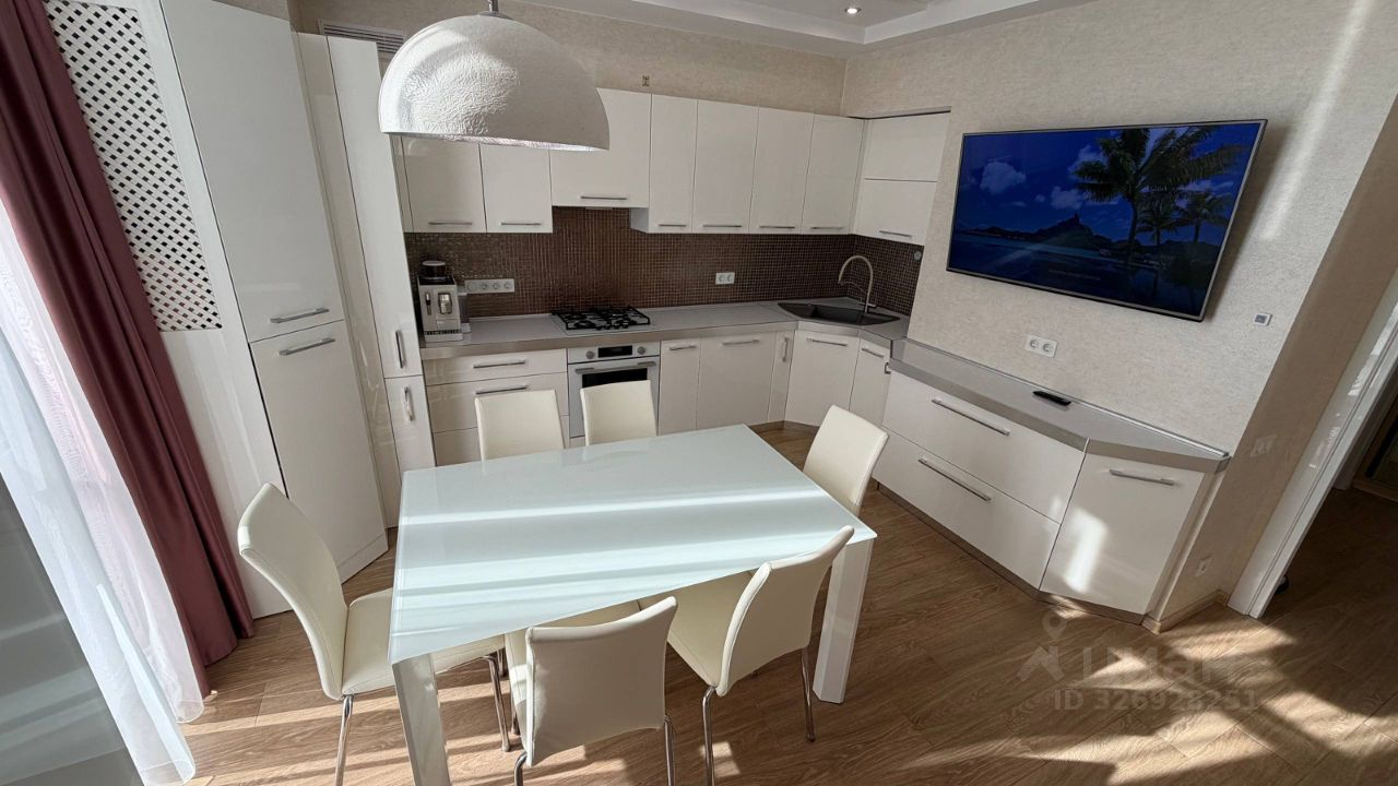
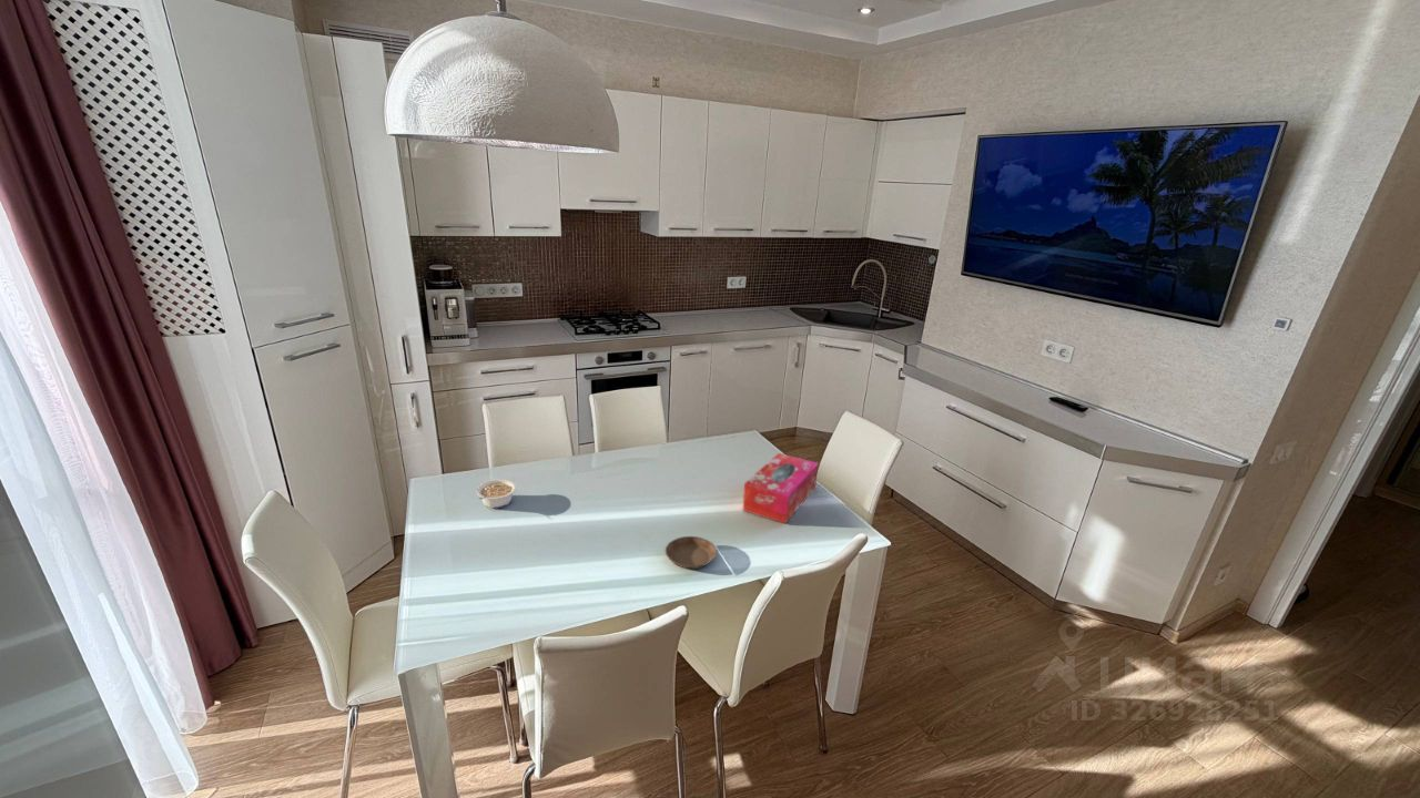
+ legume (496, 494)
+ saucer (690, 554)
+ tissue box (781, 485)
